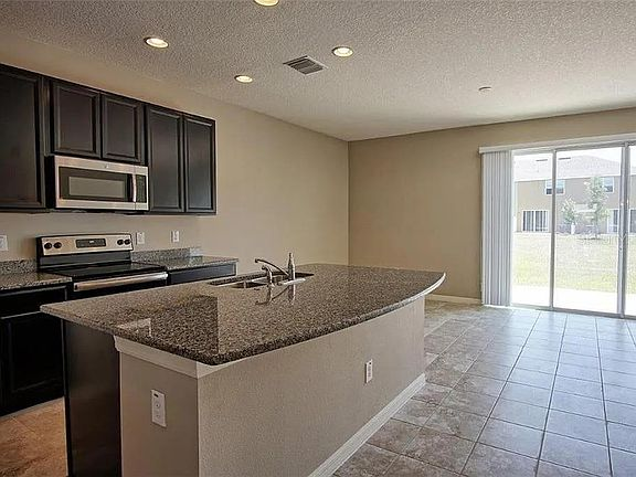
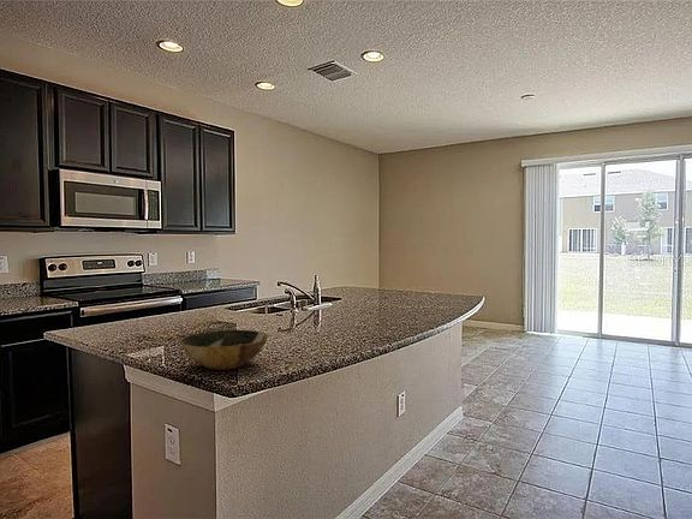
+ bowl (225, 351)
